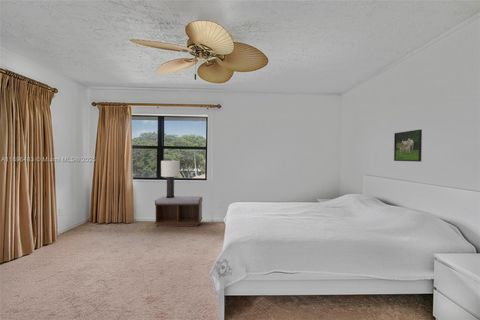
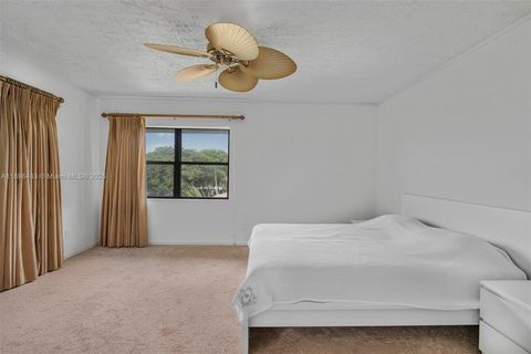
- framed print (406, 146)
- bench (179, 210)
- lamp (170, 178)
